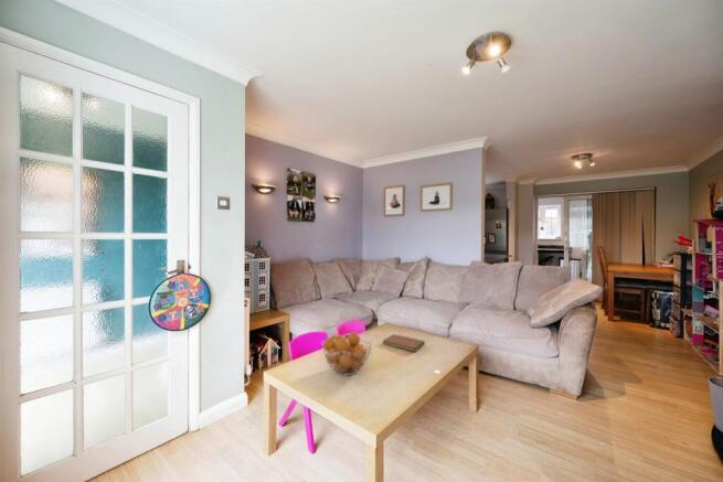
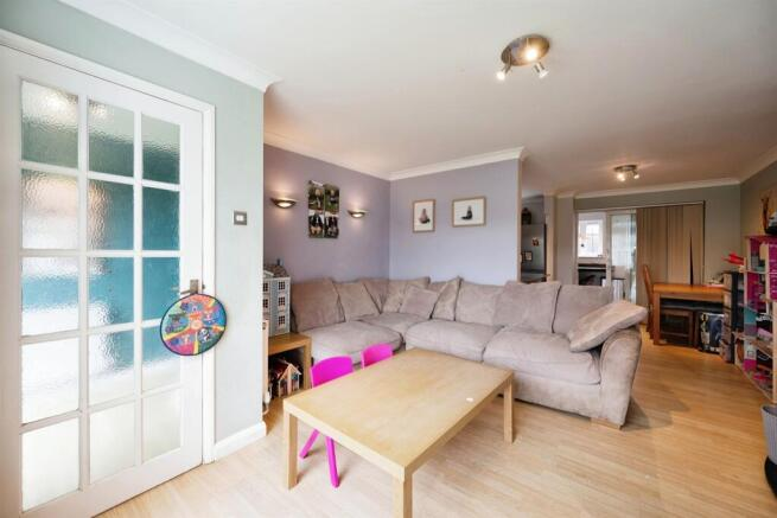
- notebook (403, 342)
- fruit basket (347, 352)
